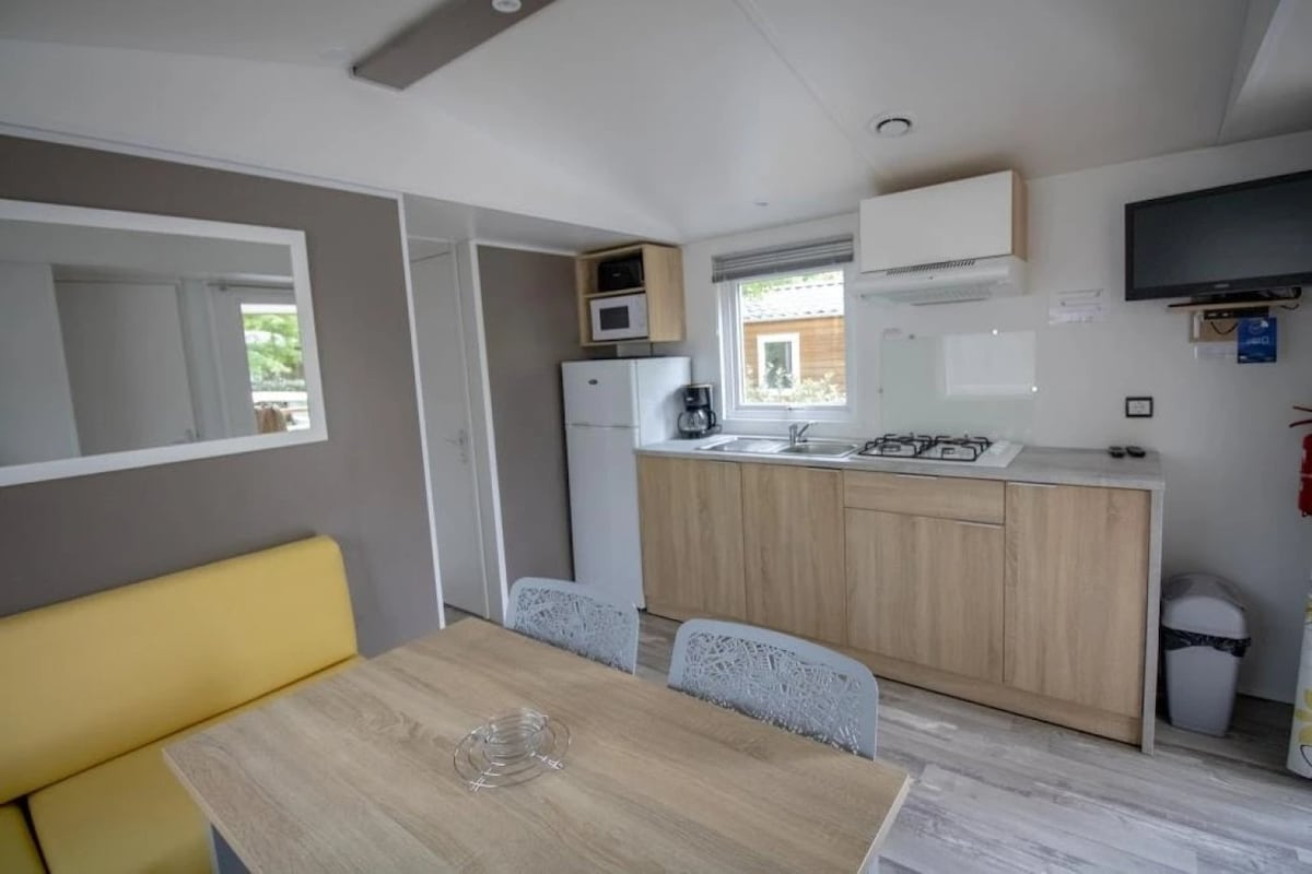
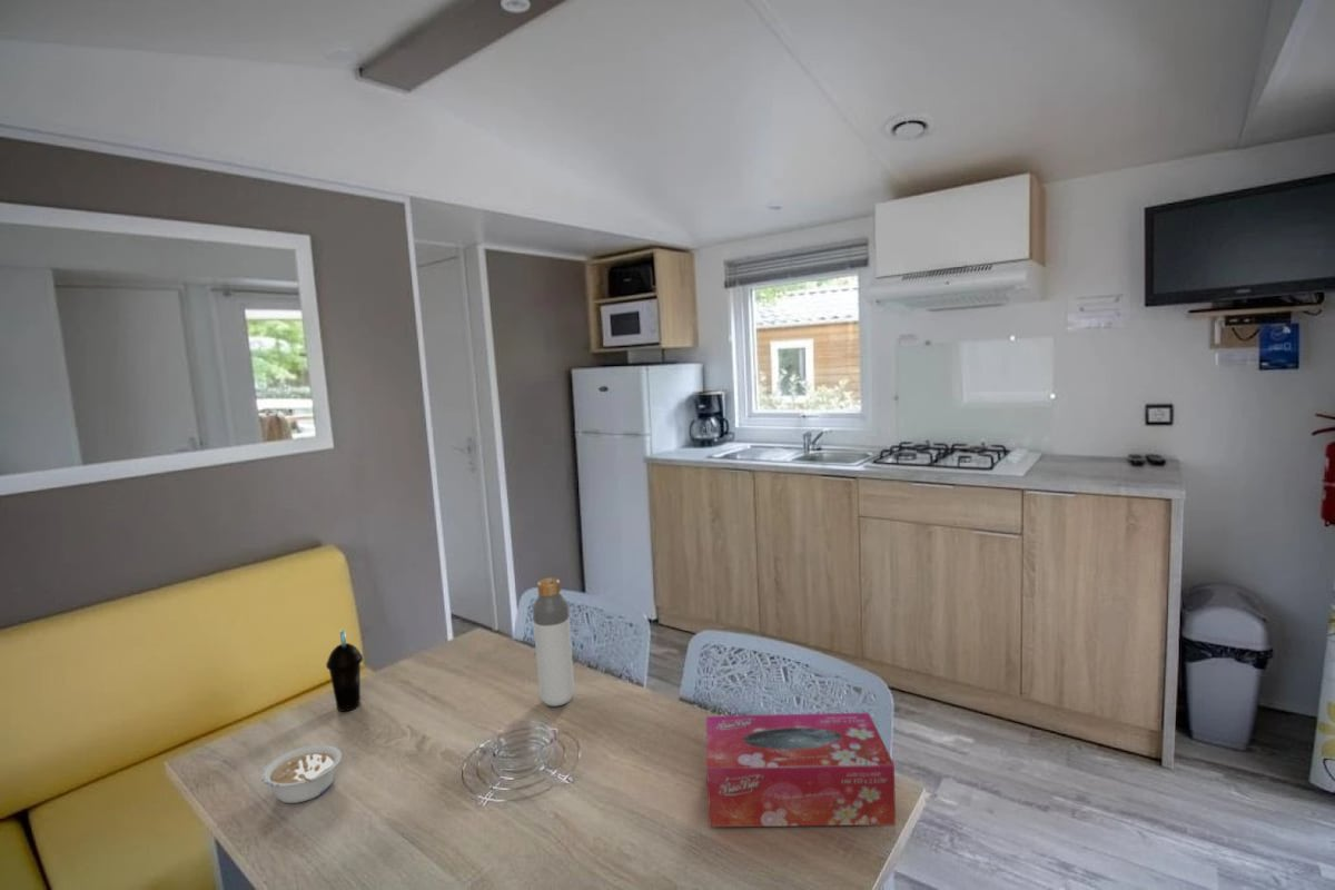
+ bottle (553, 641)
+ legume (305, 774)
+ tissue box (793, 765)
+ cup (345, 669)
